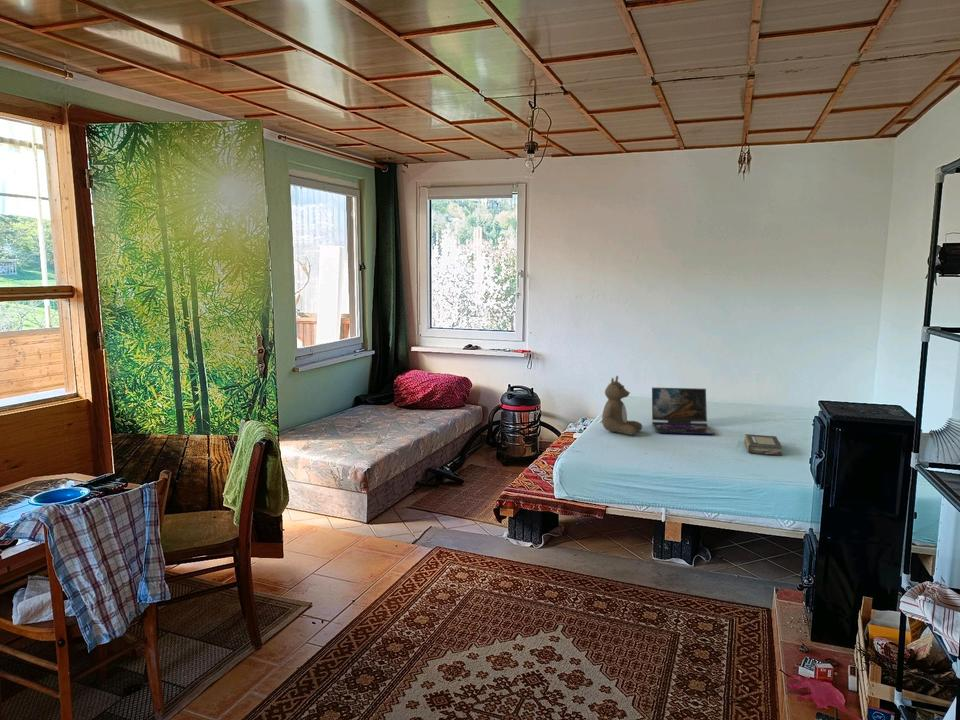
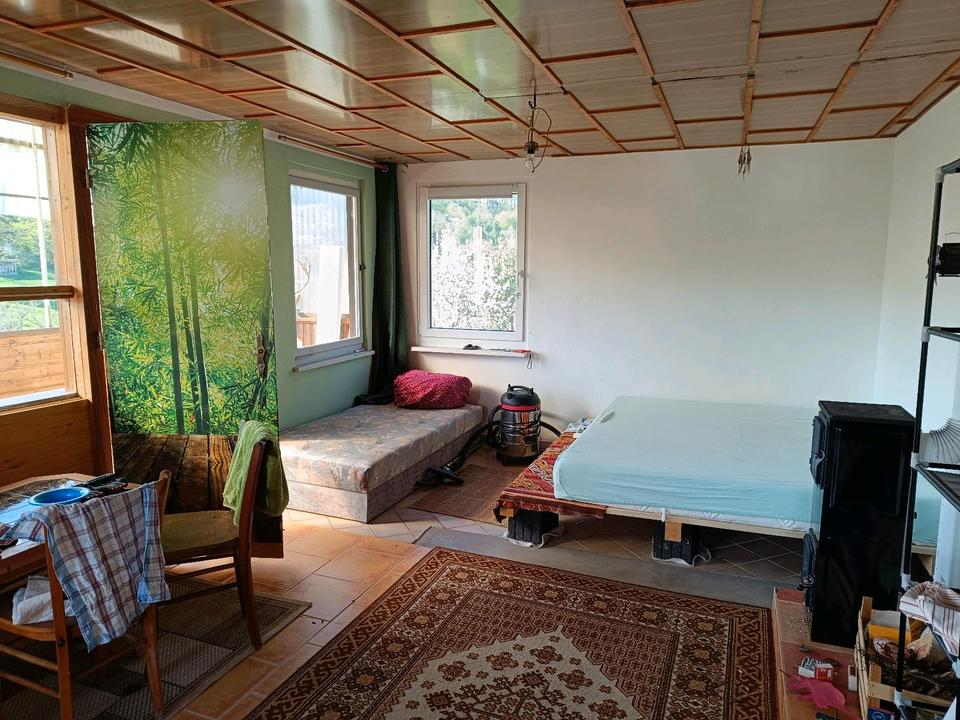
- laptop (682, 410)
- teddy bear (622, 404)
- book (764, 444)
